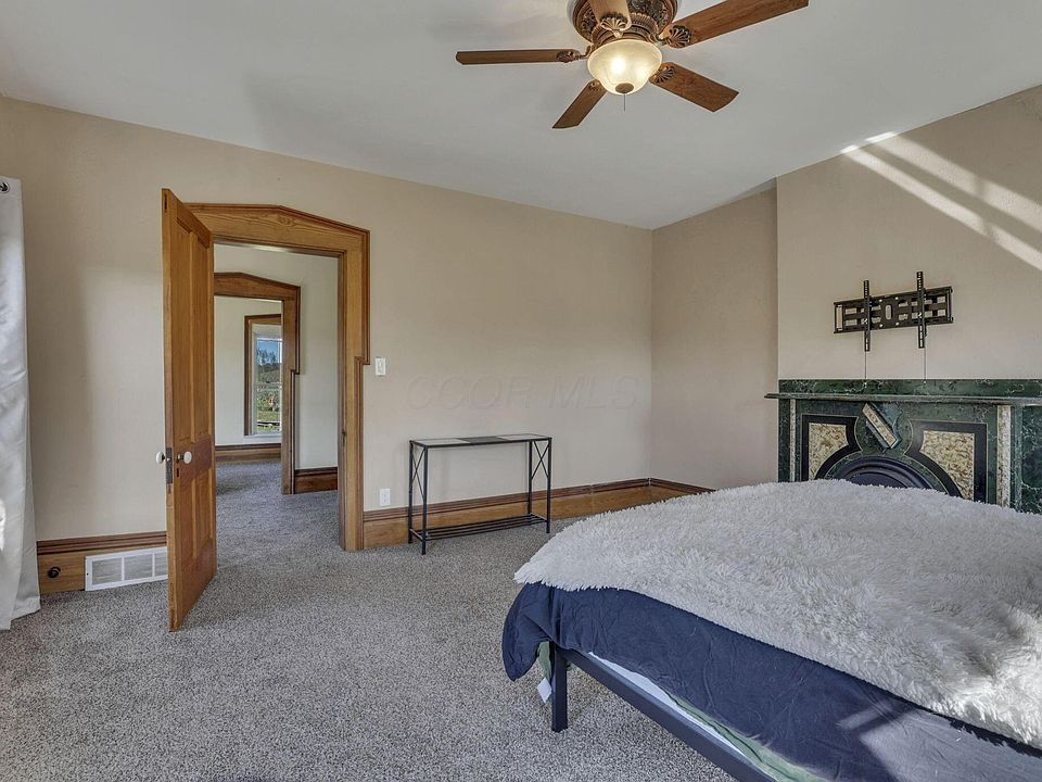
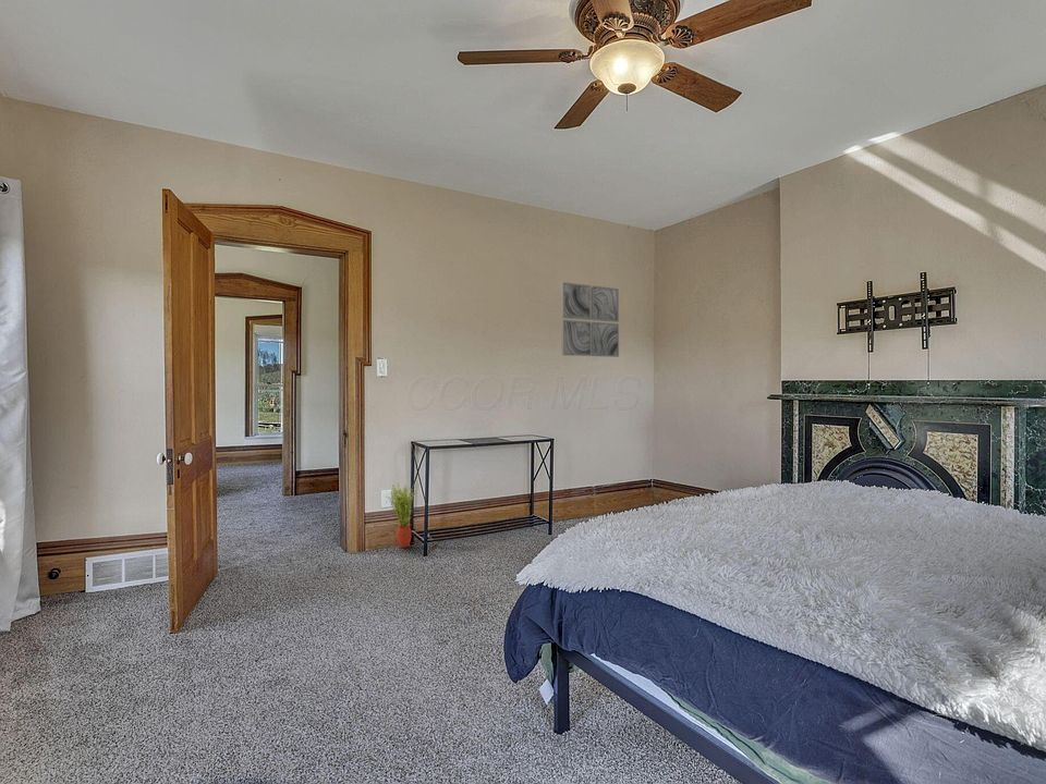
+ wall art (589, 321)
+ potted plant (401, 515)
